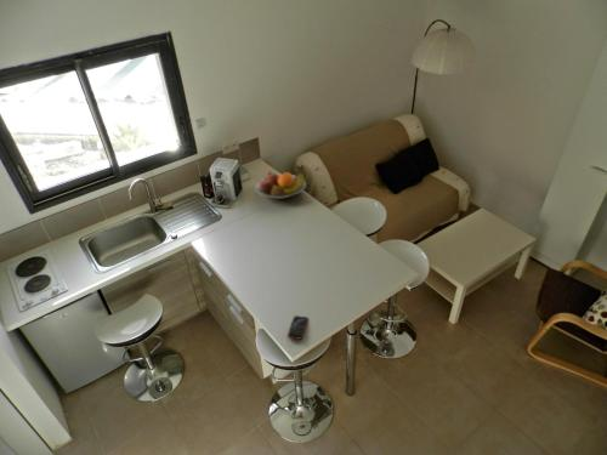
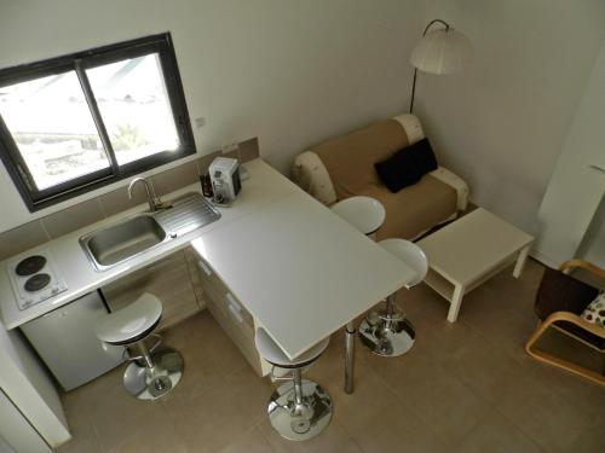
- fruit bowl (279, 183)
- smartphone (297, 326)
